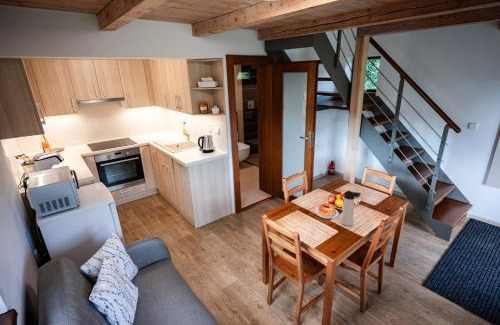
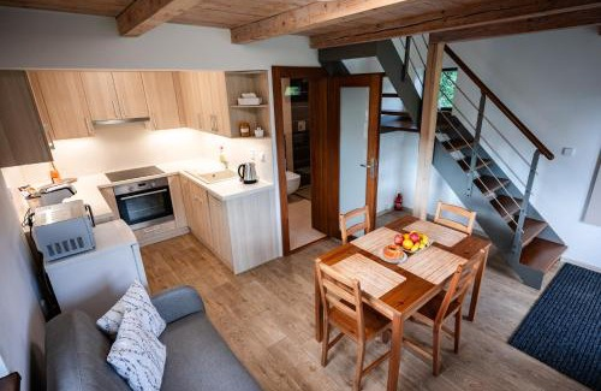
- thermos bottle (350, 208)
